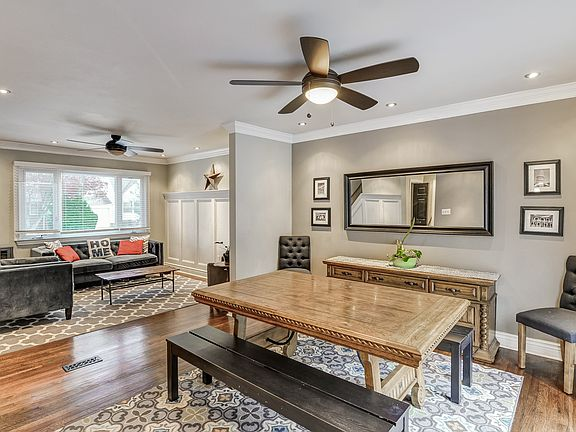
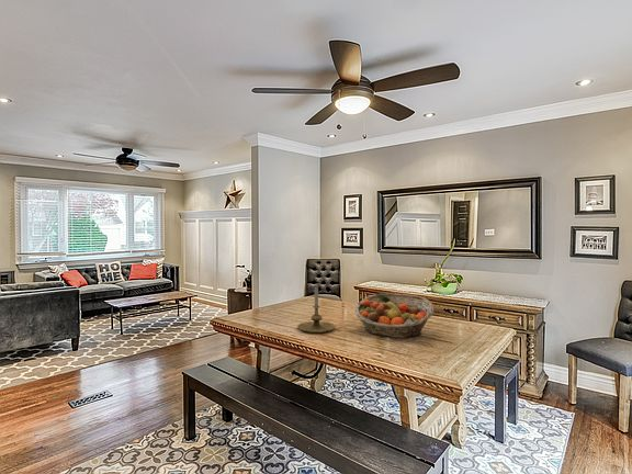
+ fruit basket (393, 314)
+ candle holder (316, 307)
